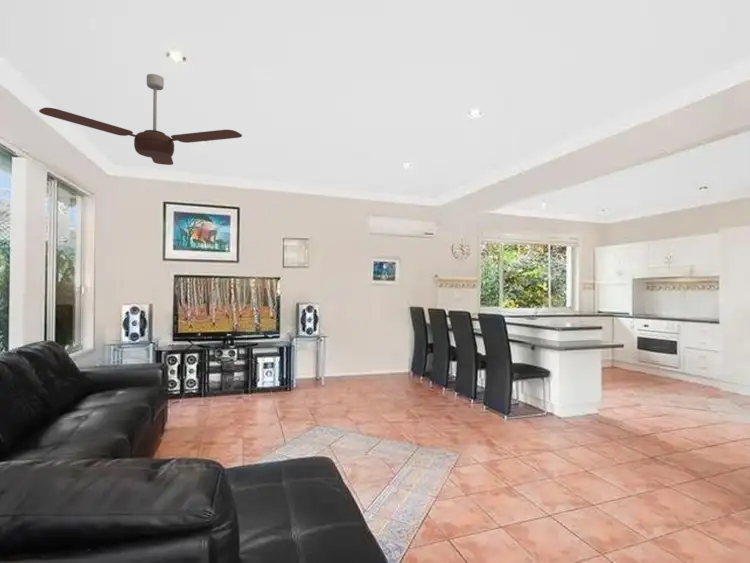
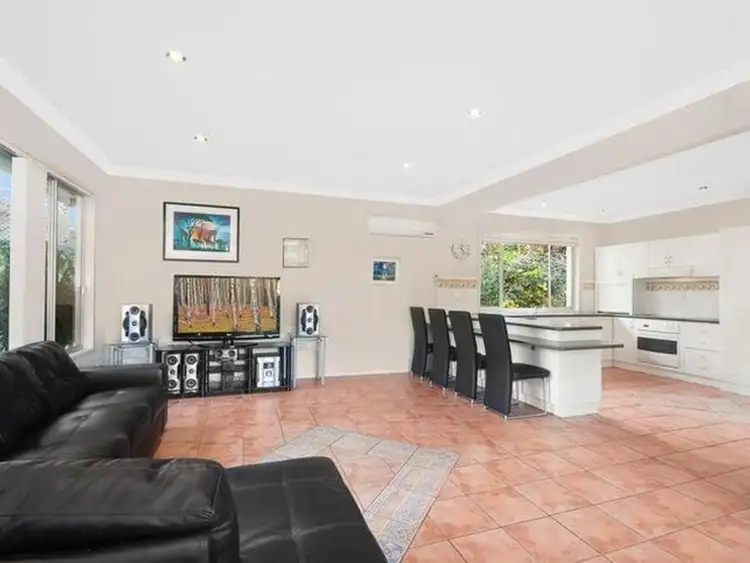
- ceiling fan (153, 119)
